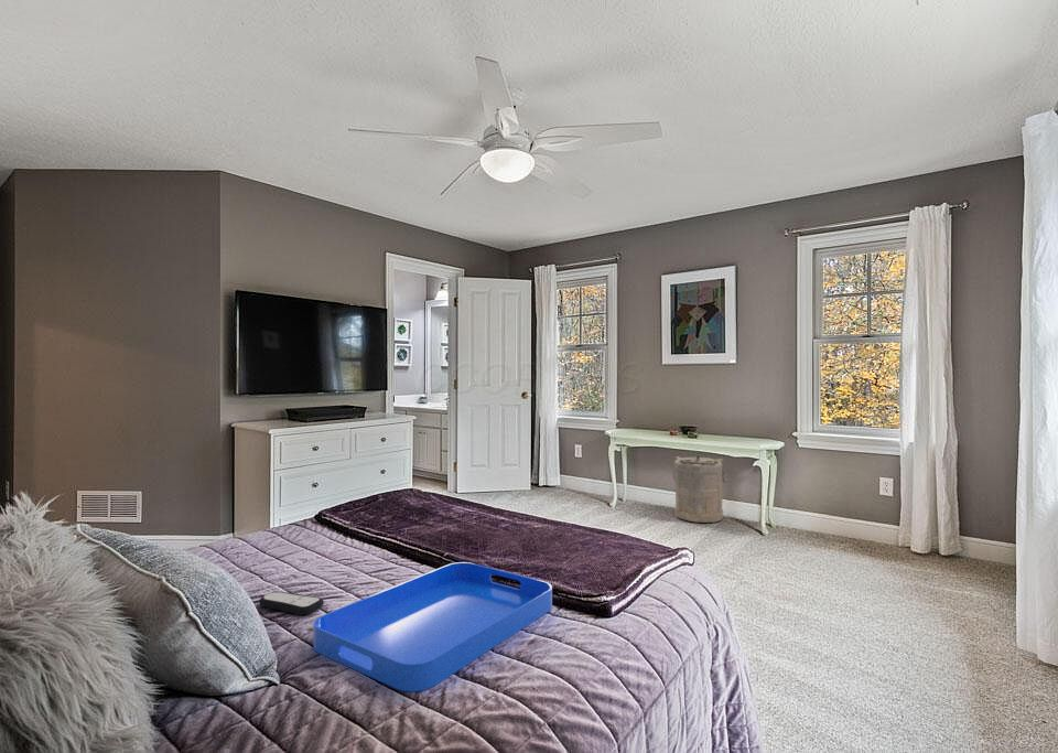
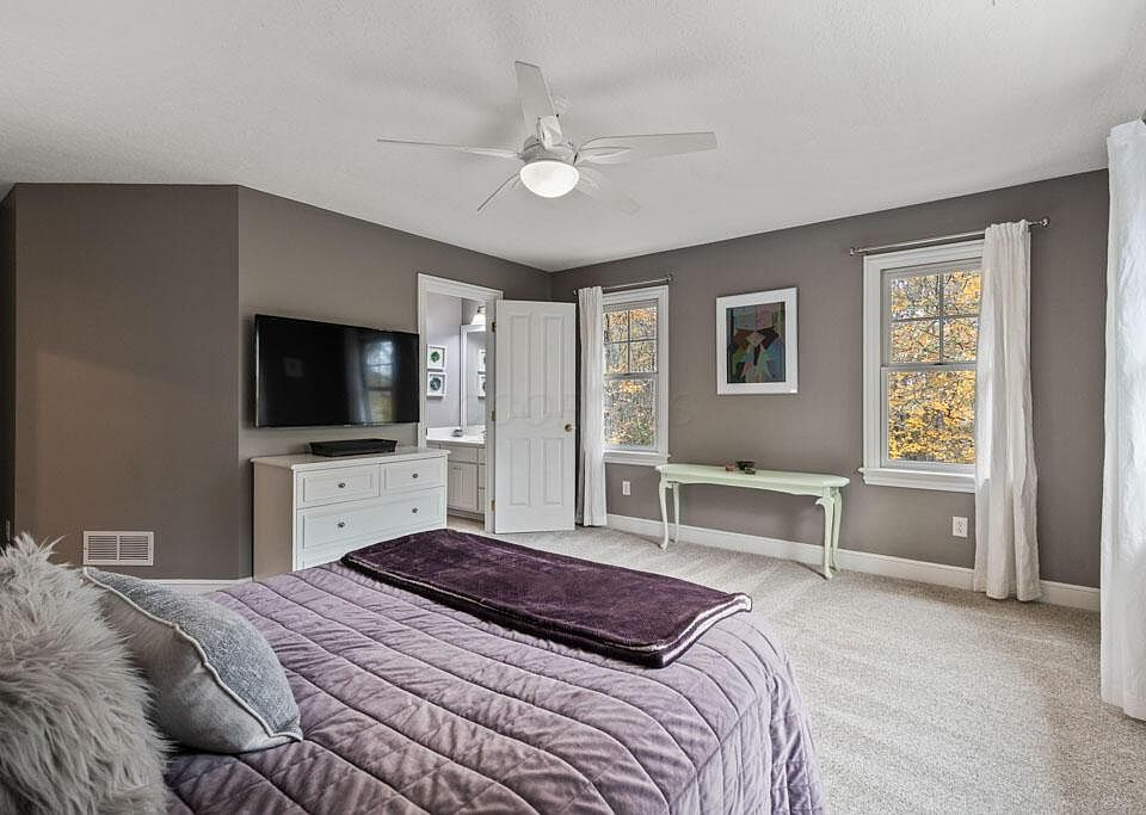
- remote control (290, 602)
- laundry hamper (697, 485)
- serving tray (442, 613)
